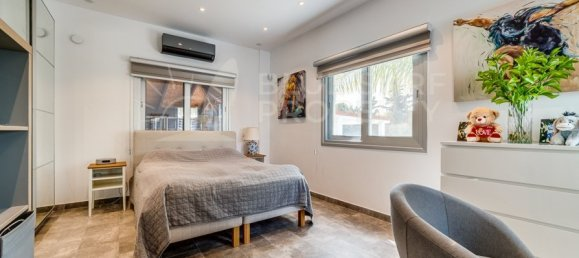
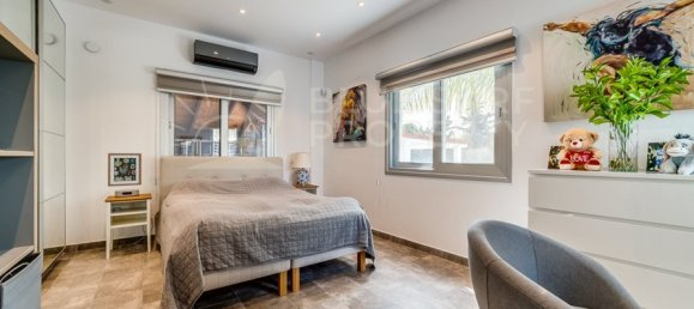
+ wall art (125, 169)
